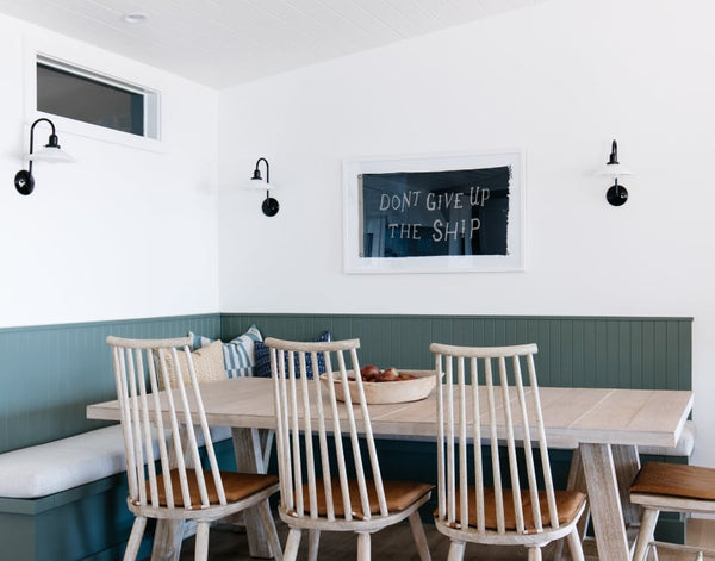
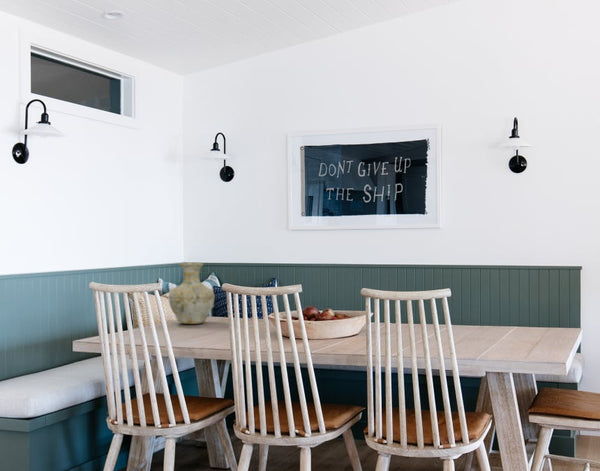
+ vase (191, 292)
